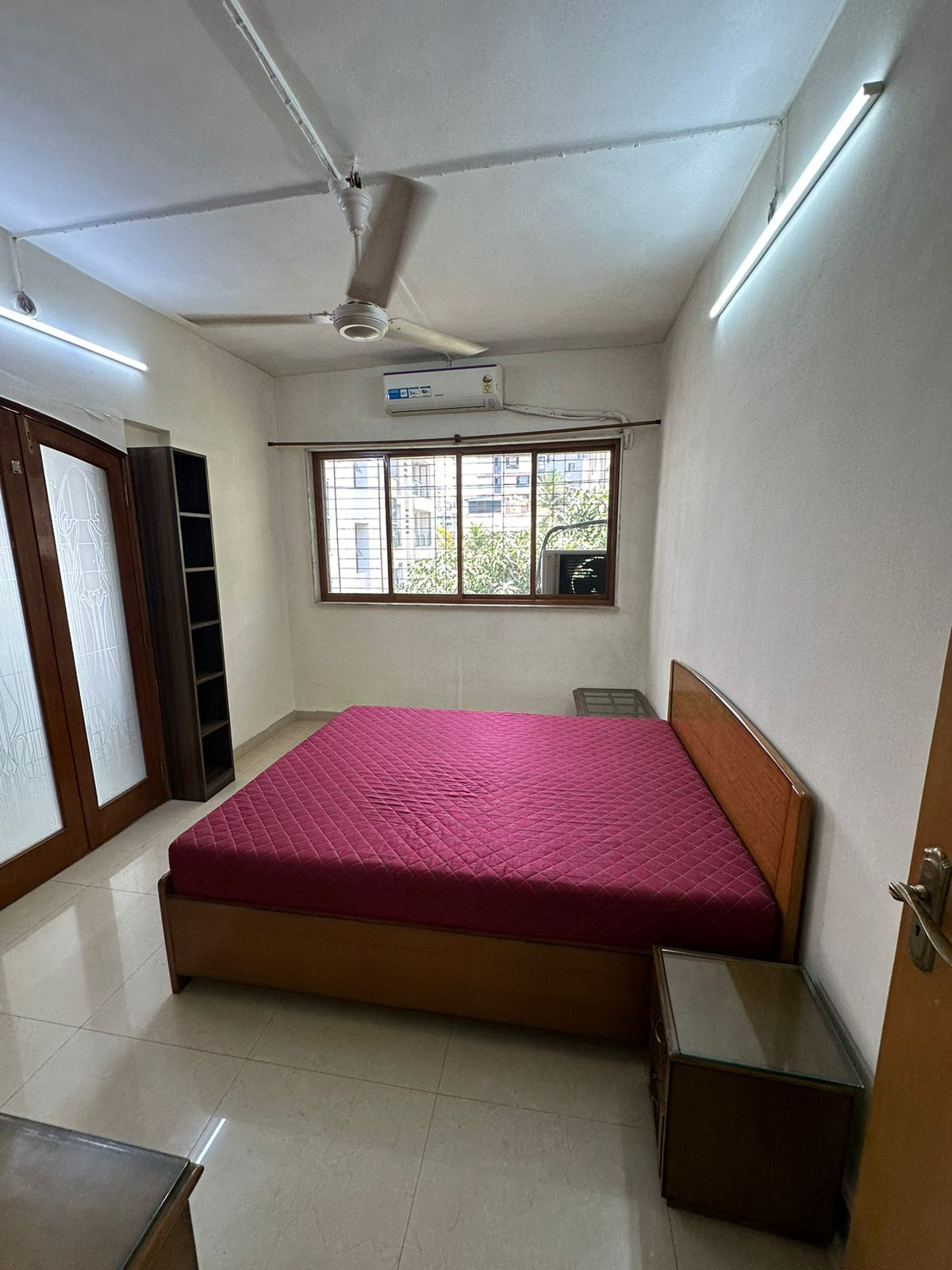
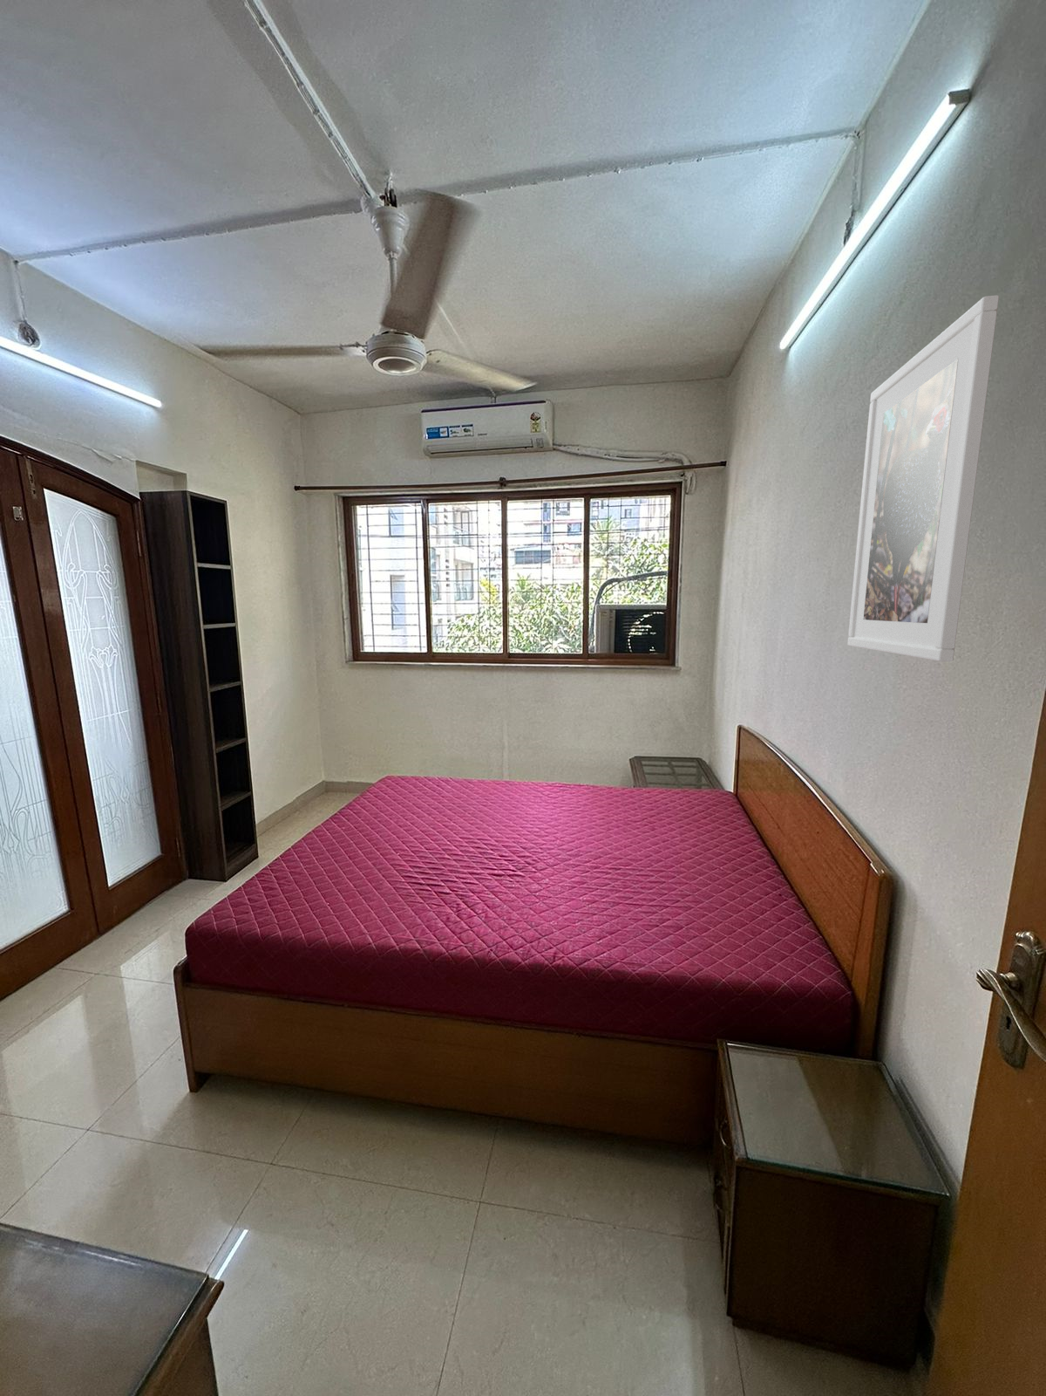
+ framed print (905, 509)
